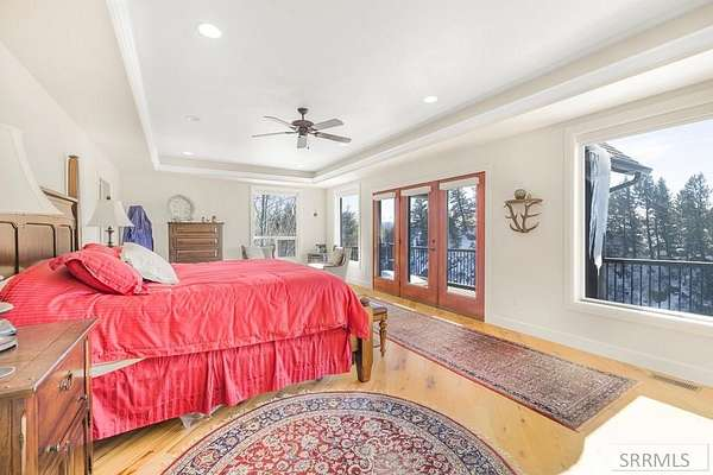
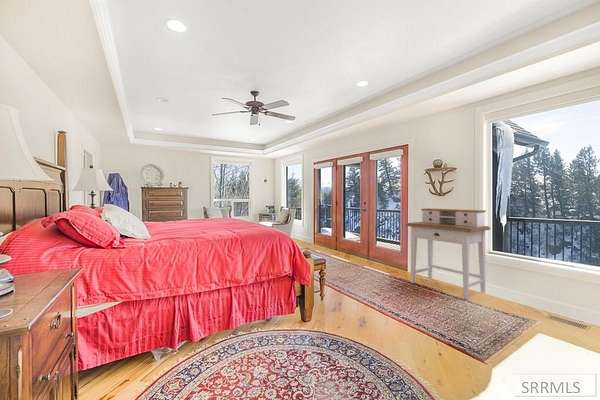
+ desk (445, 241)
